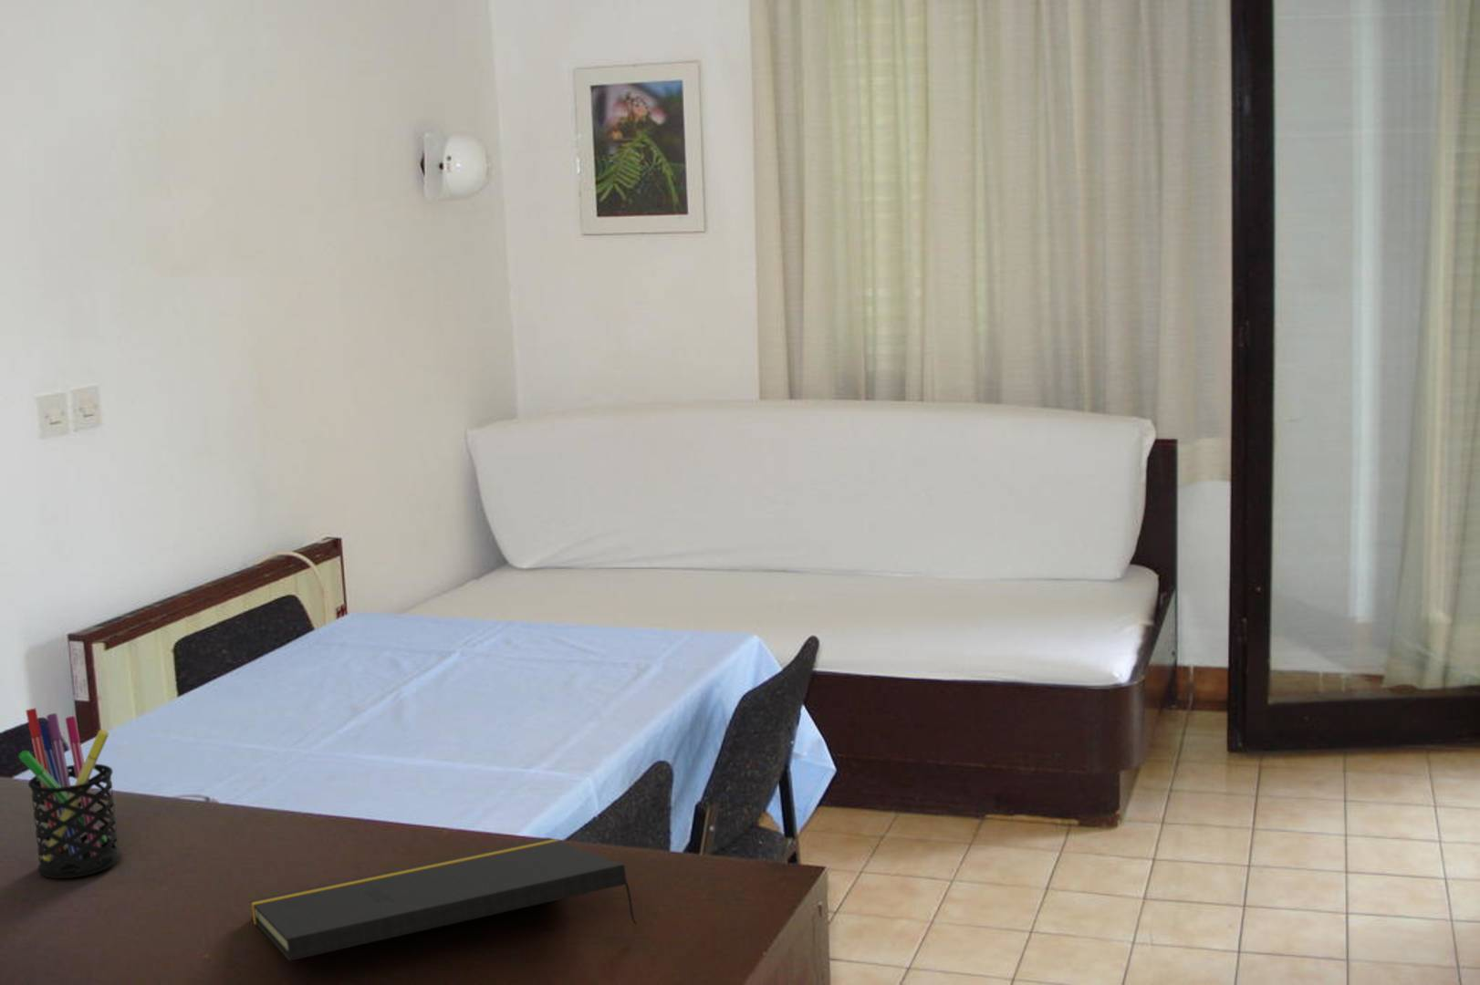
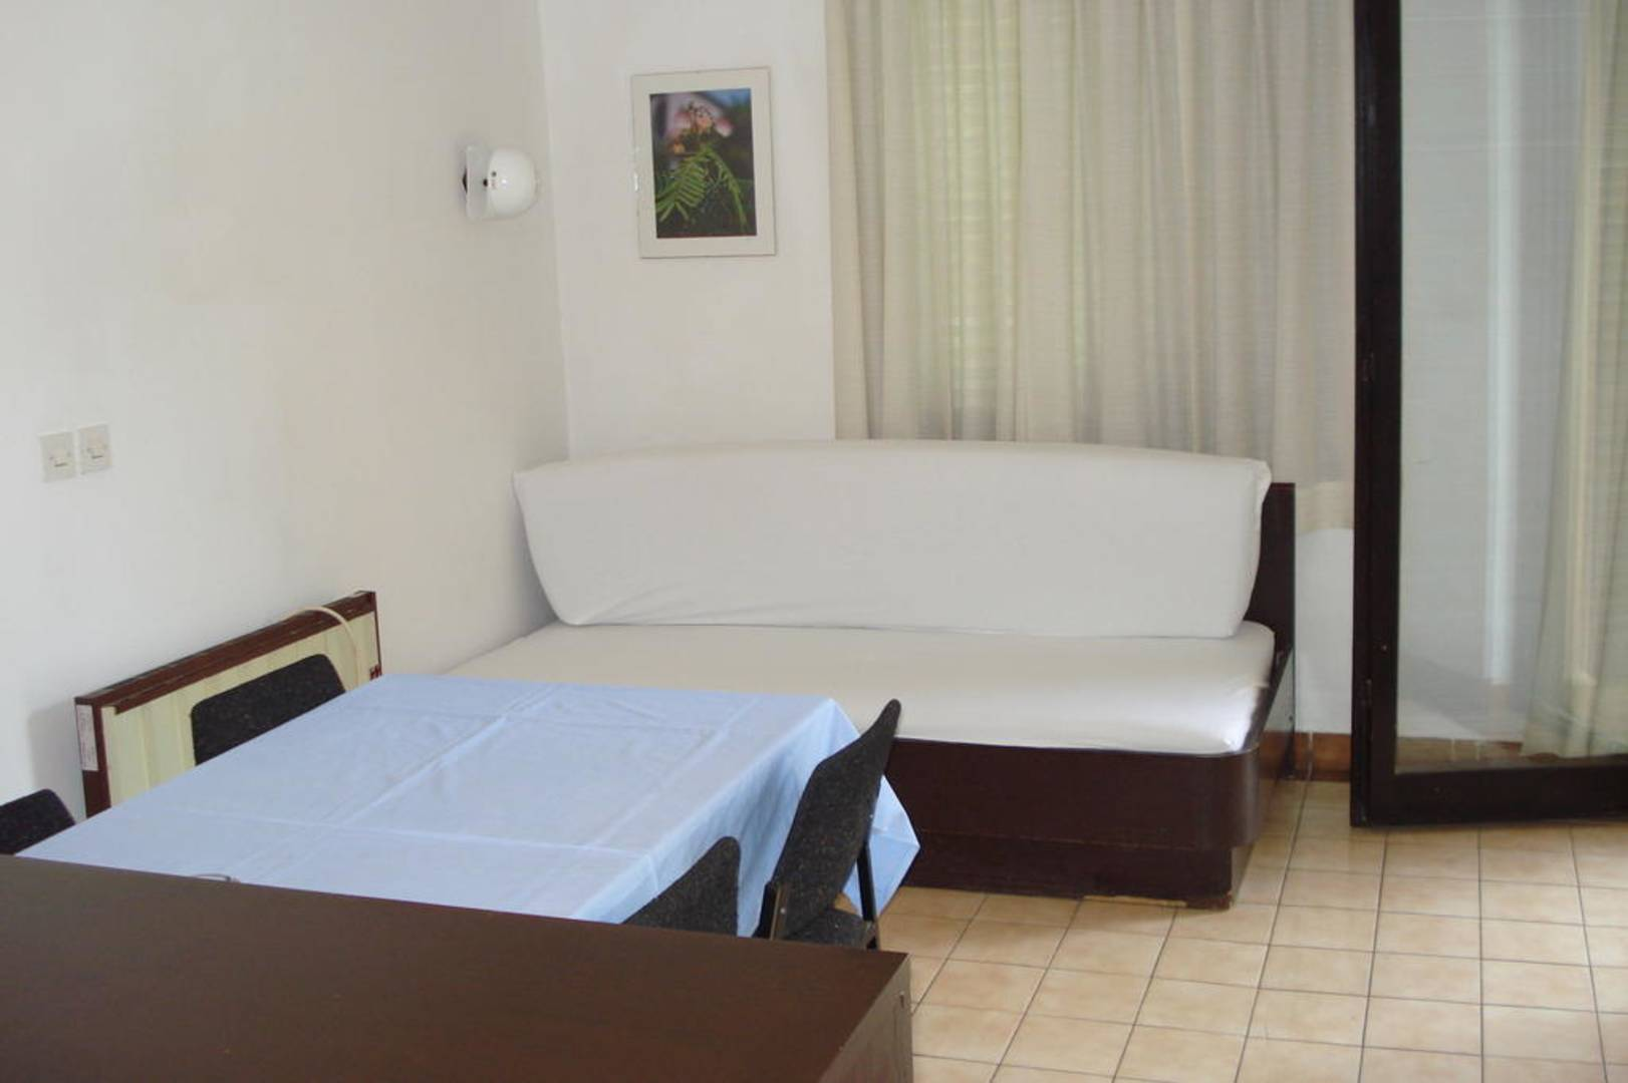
- pen holder (62, 789)
- notepad (433, 893)
